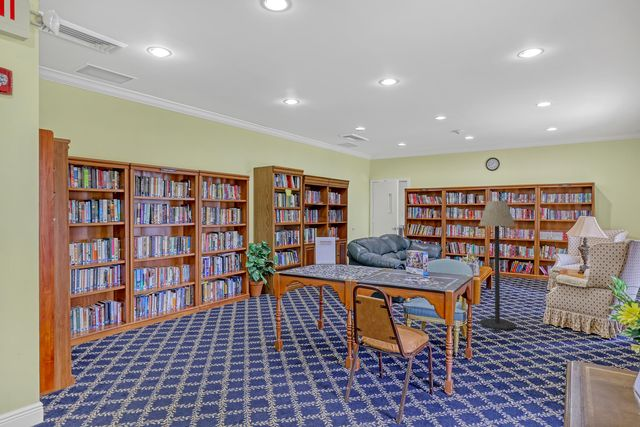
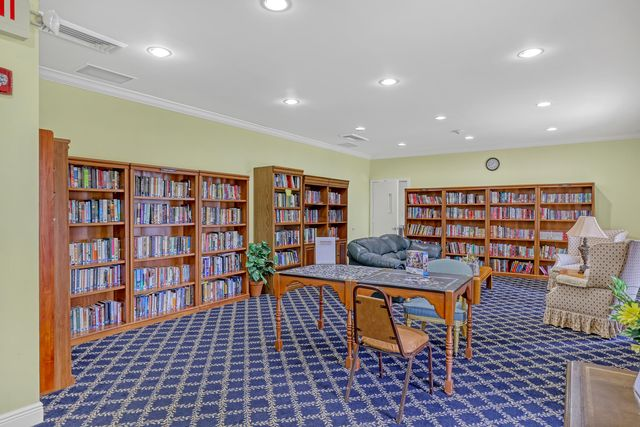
- floor lamp (497, 262)
